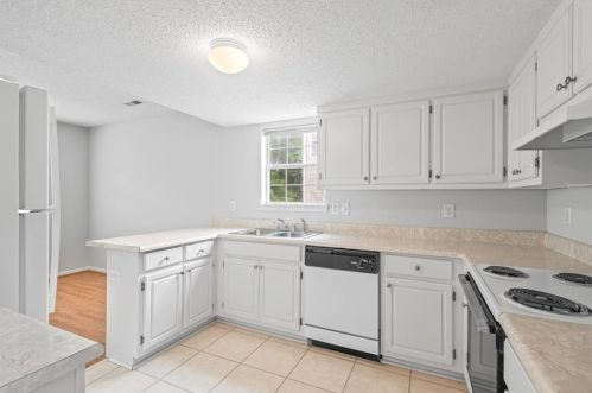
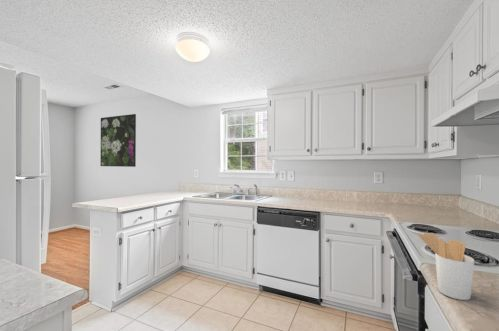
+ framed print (117, 141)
+ utensil holder (444, 262)
